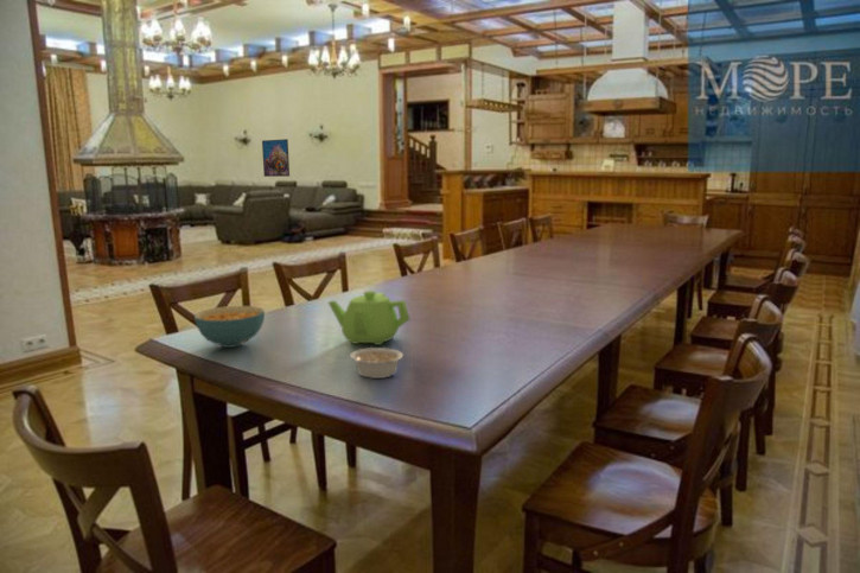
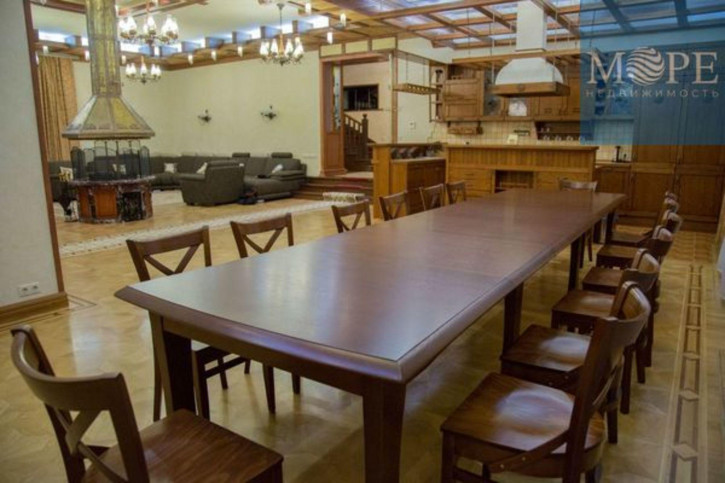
- legume (378, 362)
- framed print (275, 158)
- cereal bowl (230, 329)
- teapot (368, 316)
